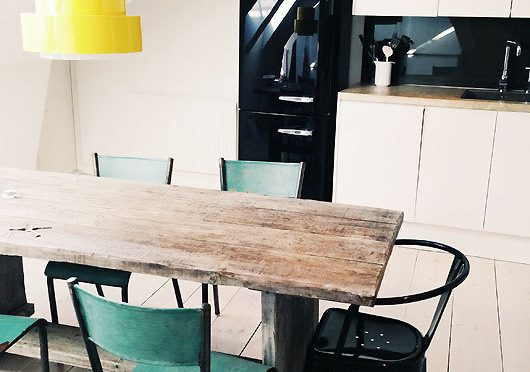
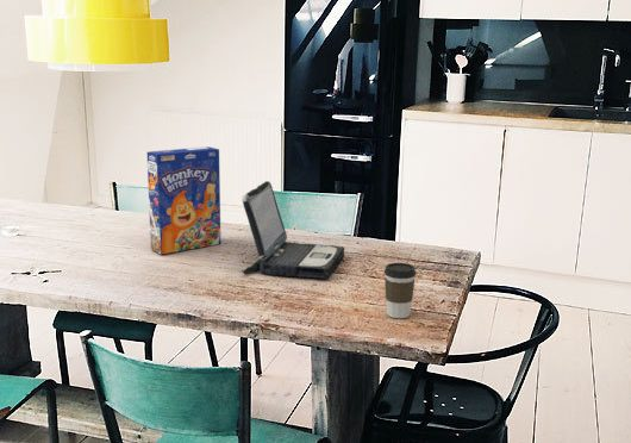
+ coffee cup (399, 291)
+ laptop (285, 231)
+ cereal box (185, 199)
